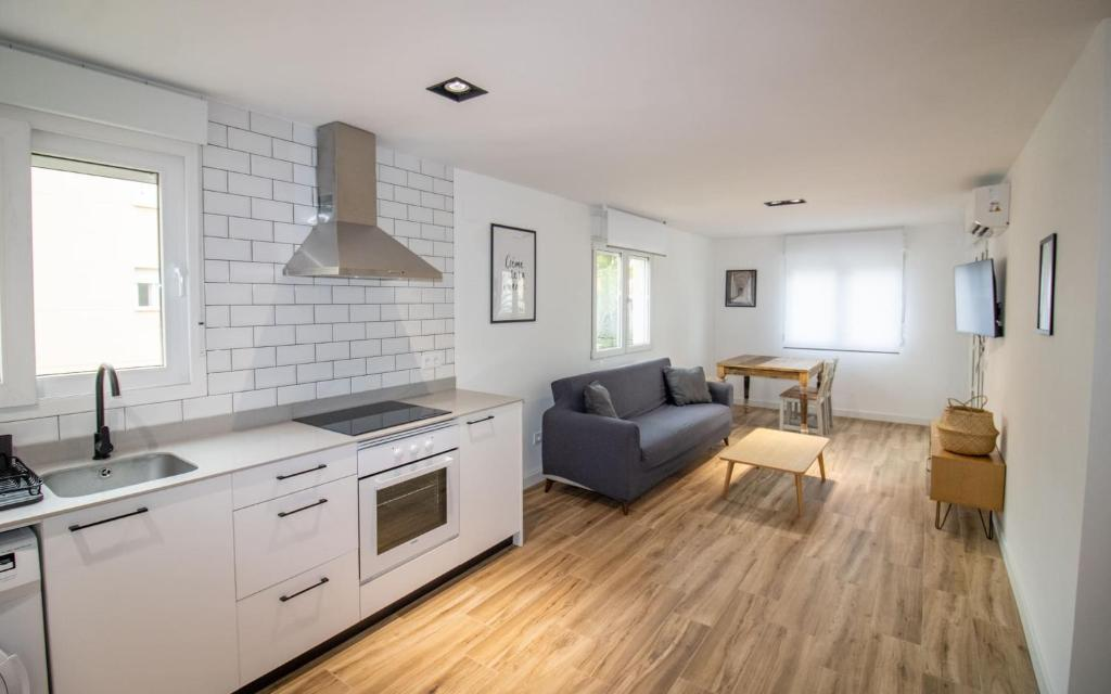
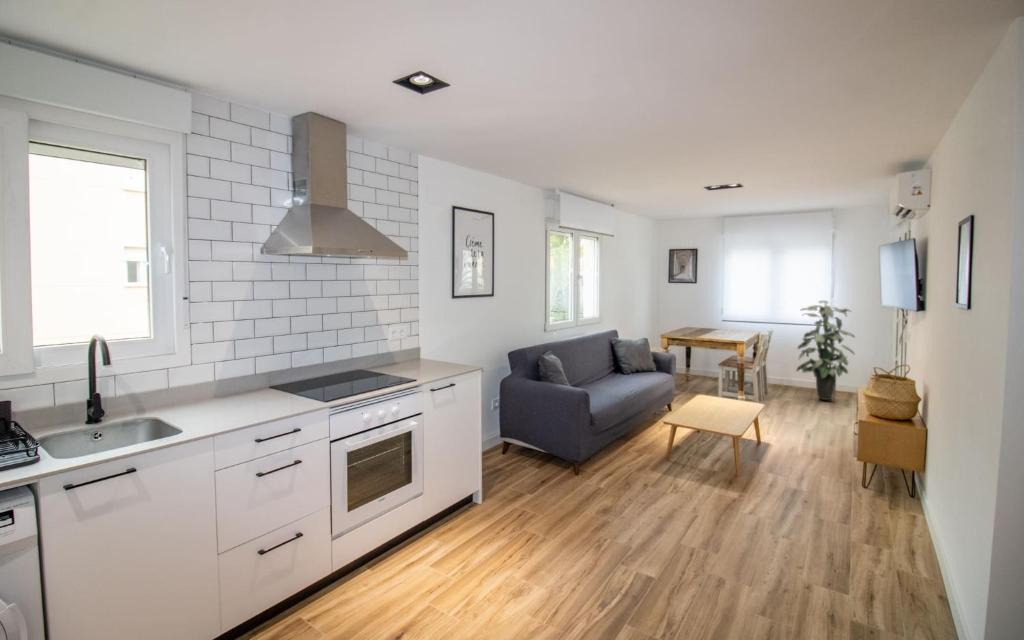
+ indoor plant (823, 350)
